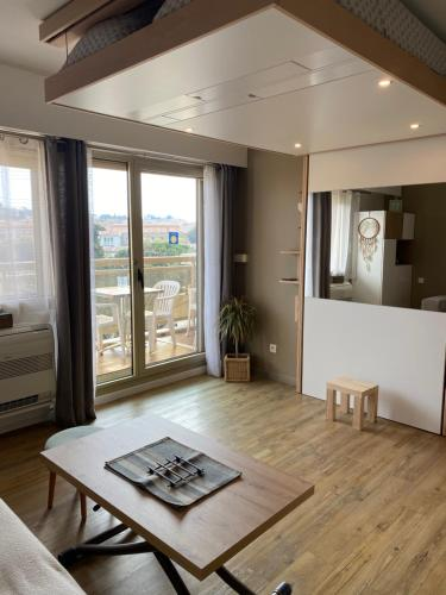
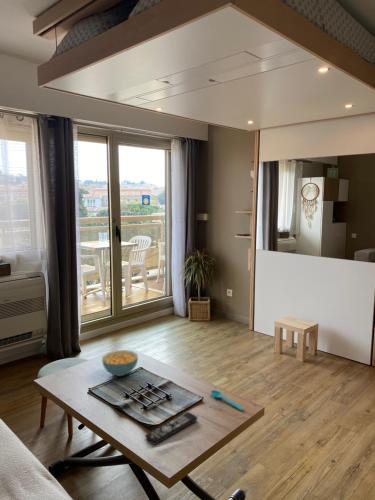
+ spoon (226, 399)
+ remote control (172, 427)
+ cereal bowl (120, 365)
